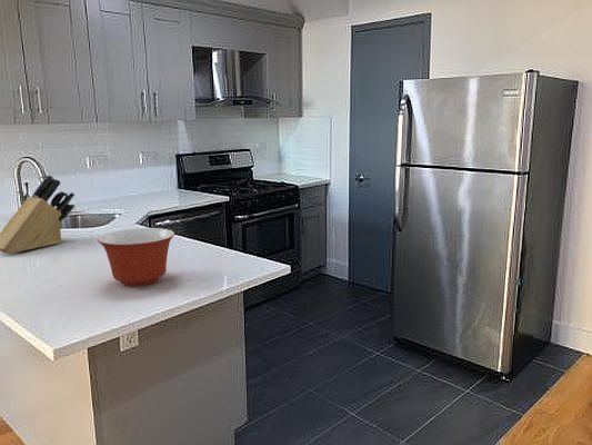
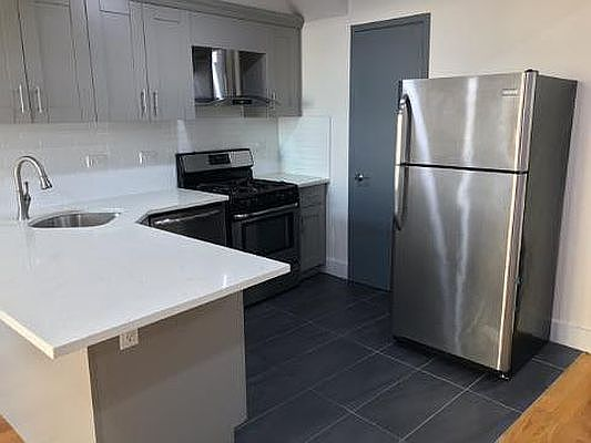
- mixing bowl (138, 258)
- knife block (33, 211)
